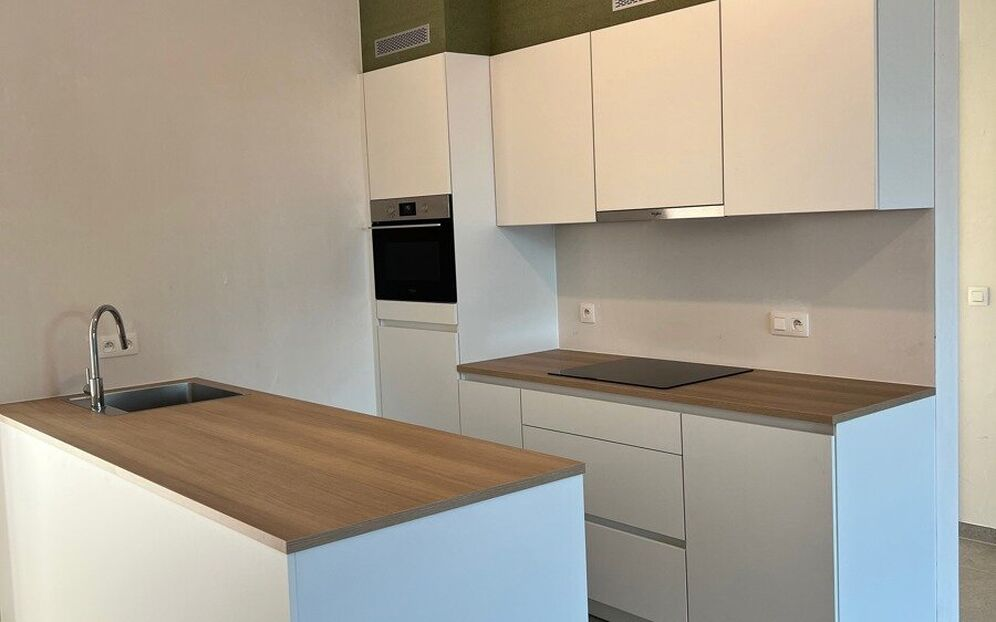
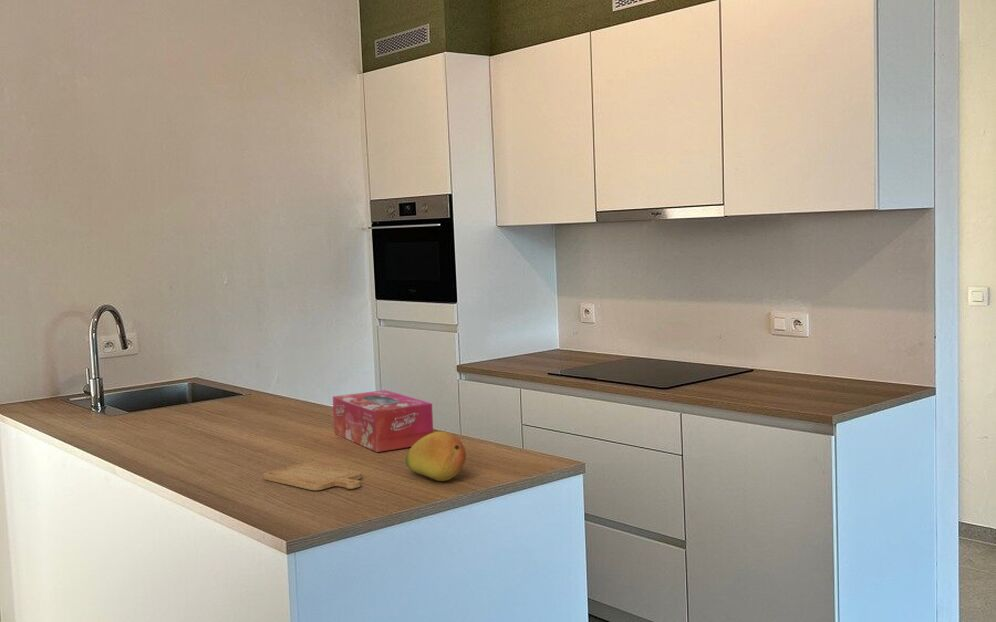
+ tissue box (381, 419)
+ fruit (436, 454)
+ chopping board (319, 477)
